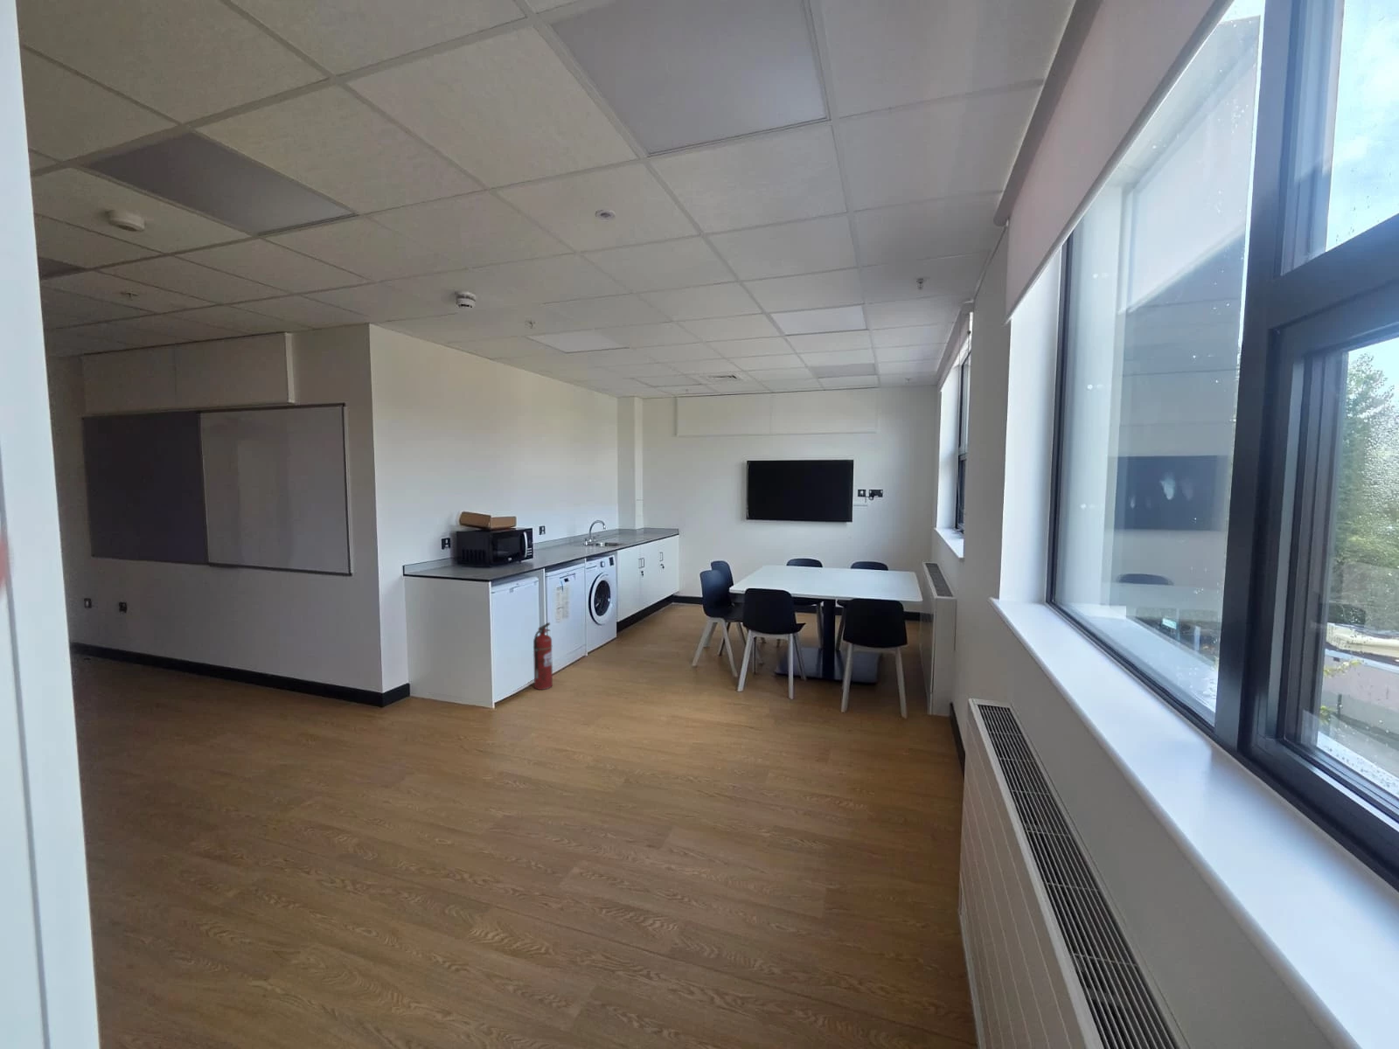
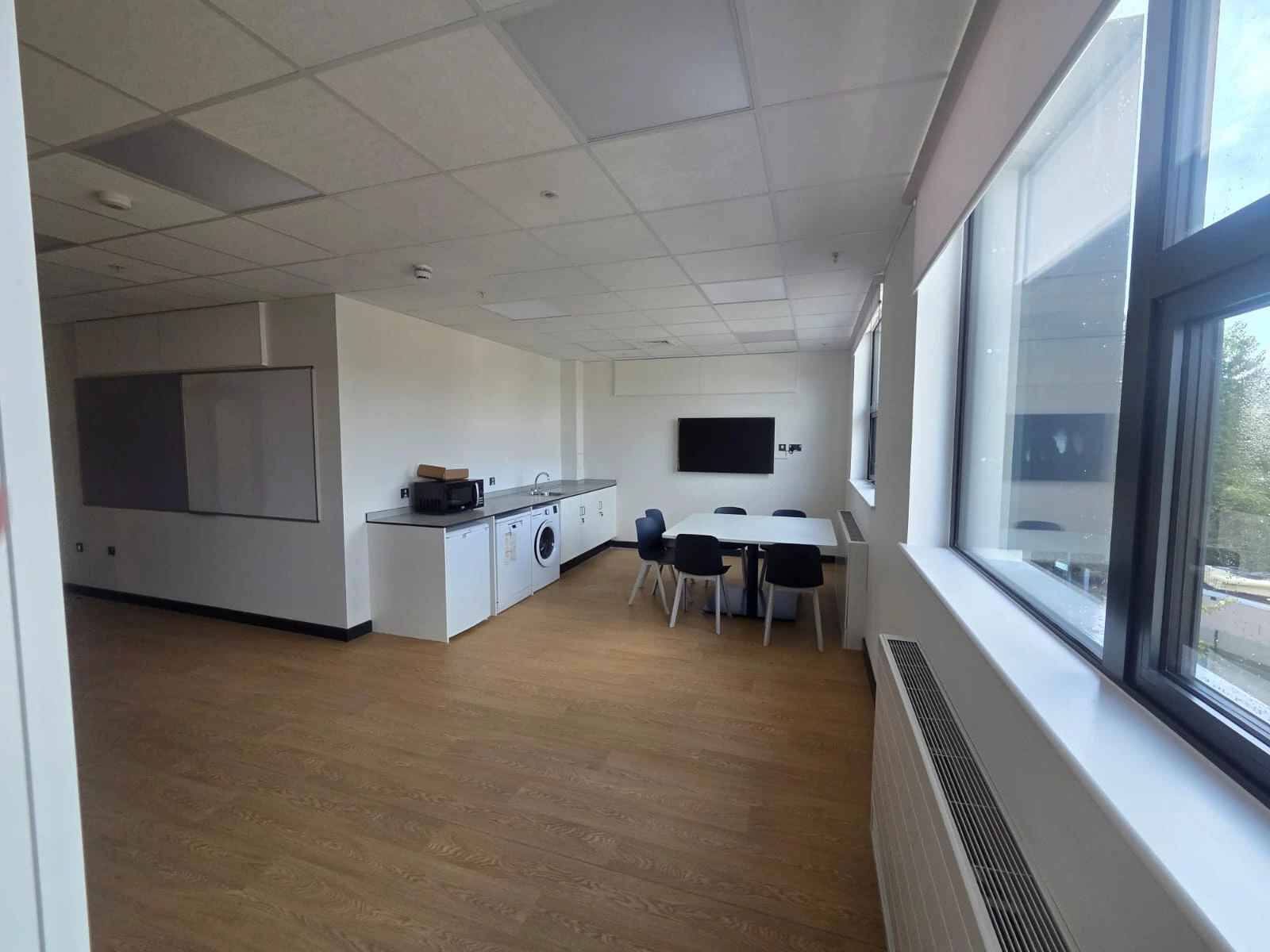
- fire extinguisher (542, 656)
